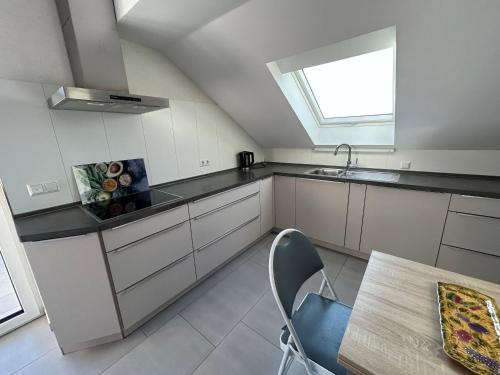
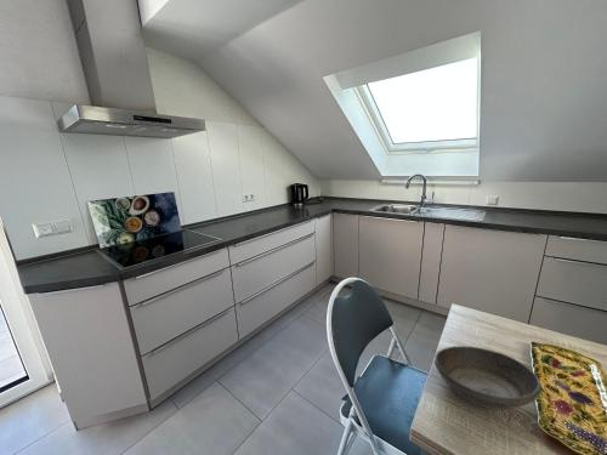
+ bowl (482, 377)
